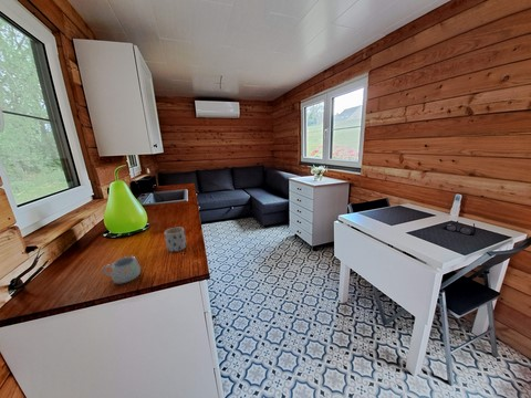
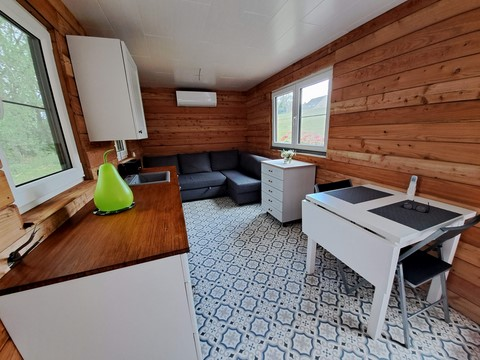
- mug (121, 270)
- mug (177, 238)
